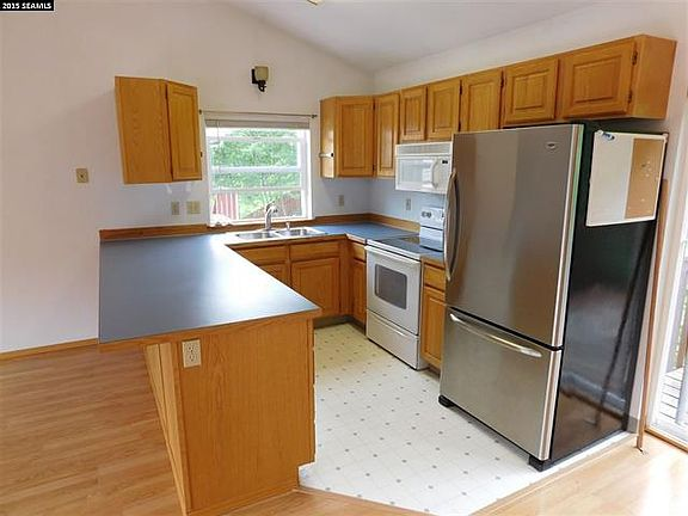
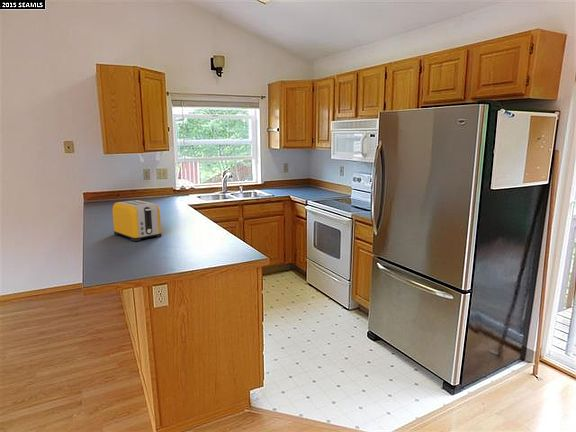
+ toaster (137, 219)
